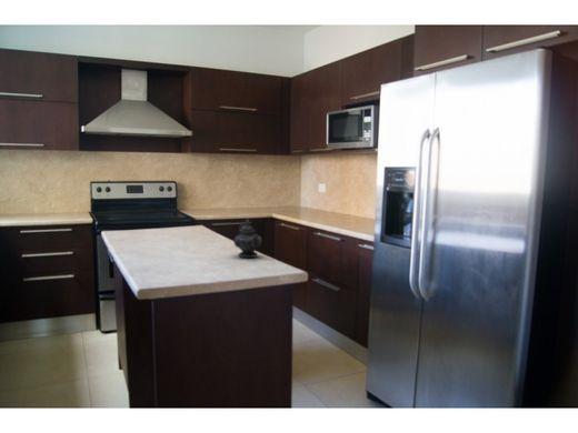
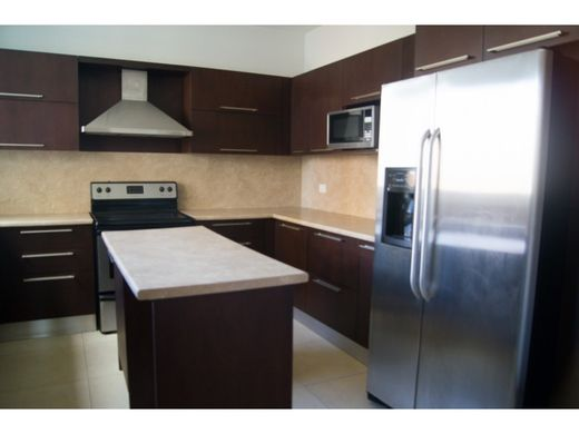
- teapot (248, 238)
